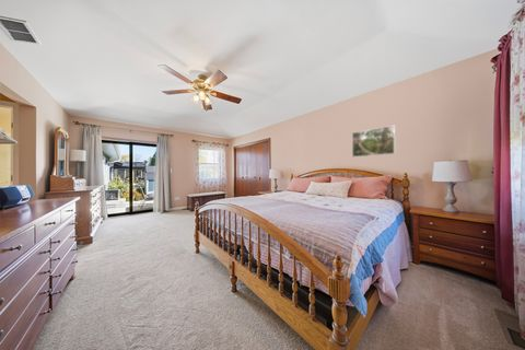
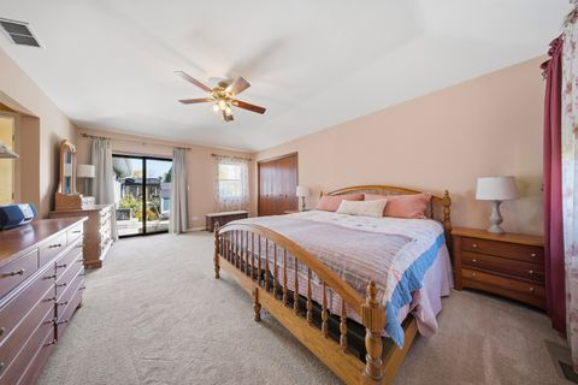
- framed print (372, 142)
